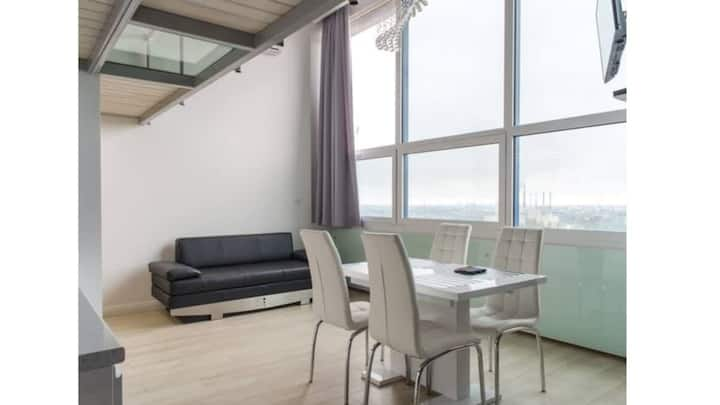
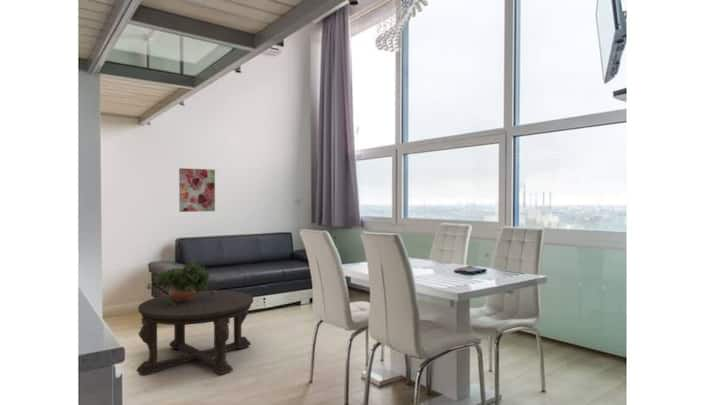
+ coffee table (198, 323)
+ potted plant (183, 281)
+ wall art (197, 190)
